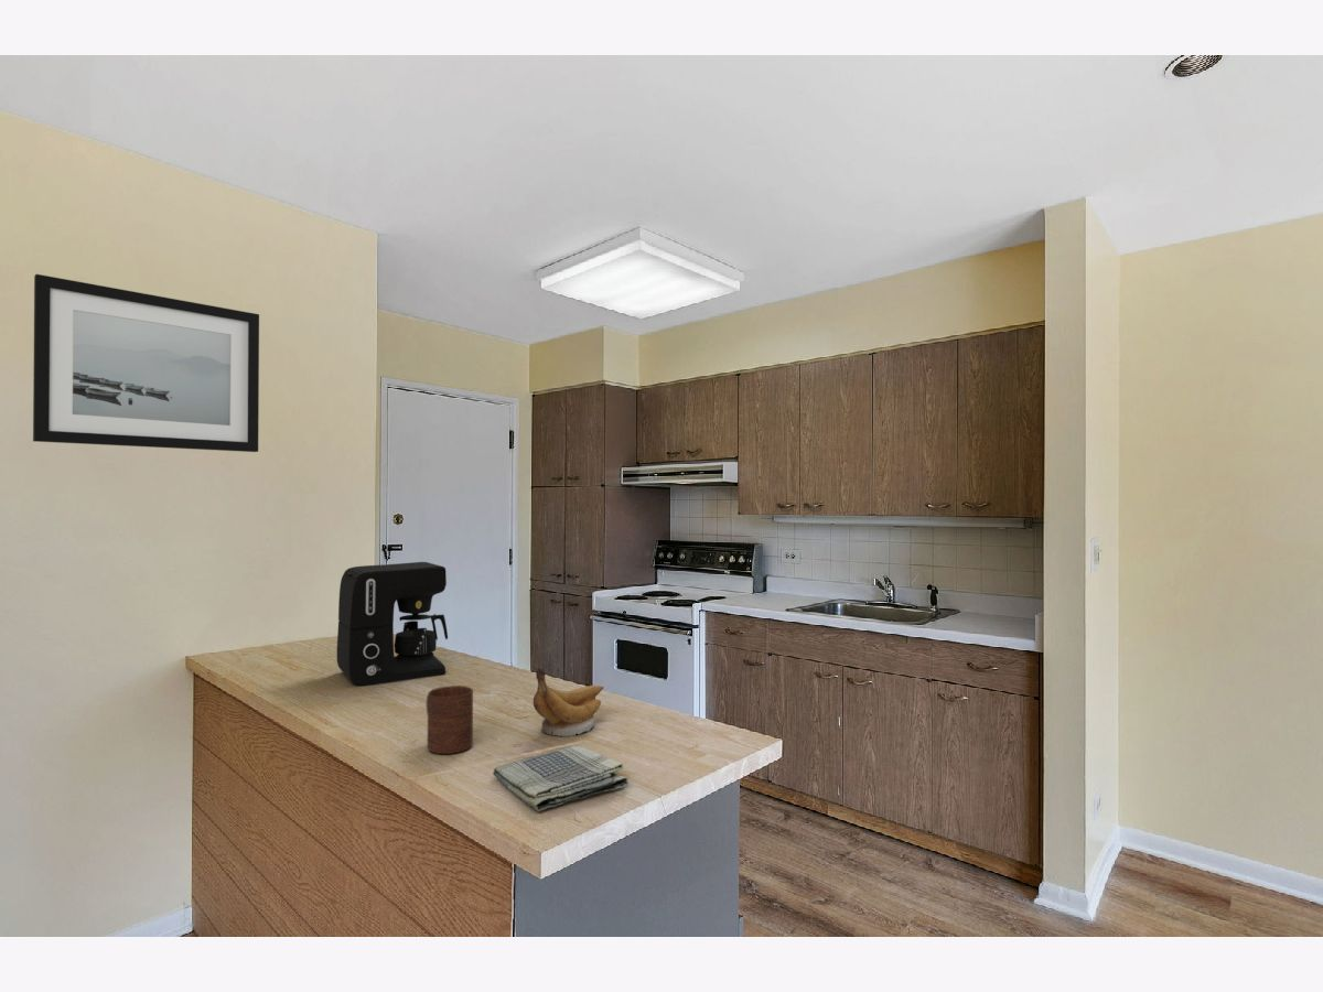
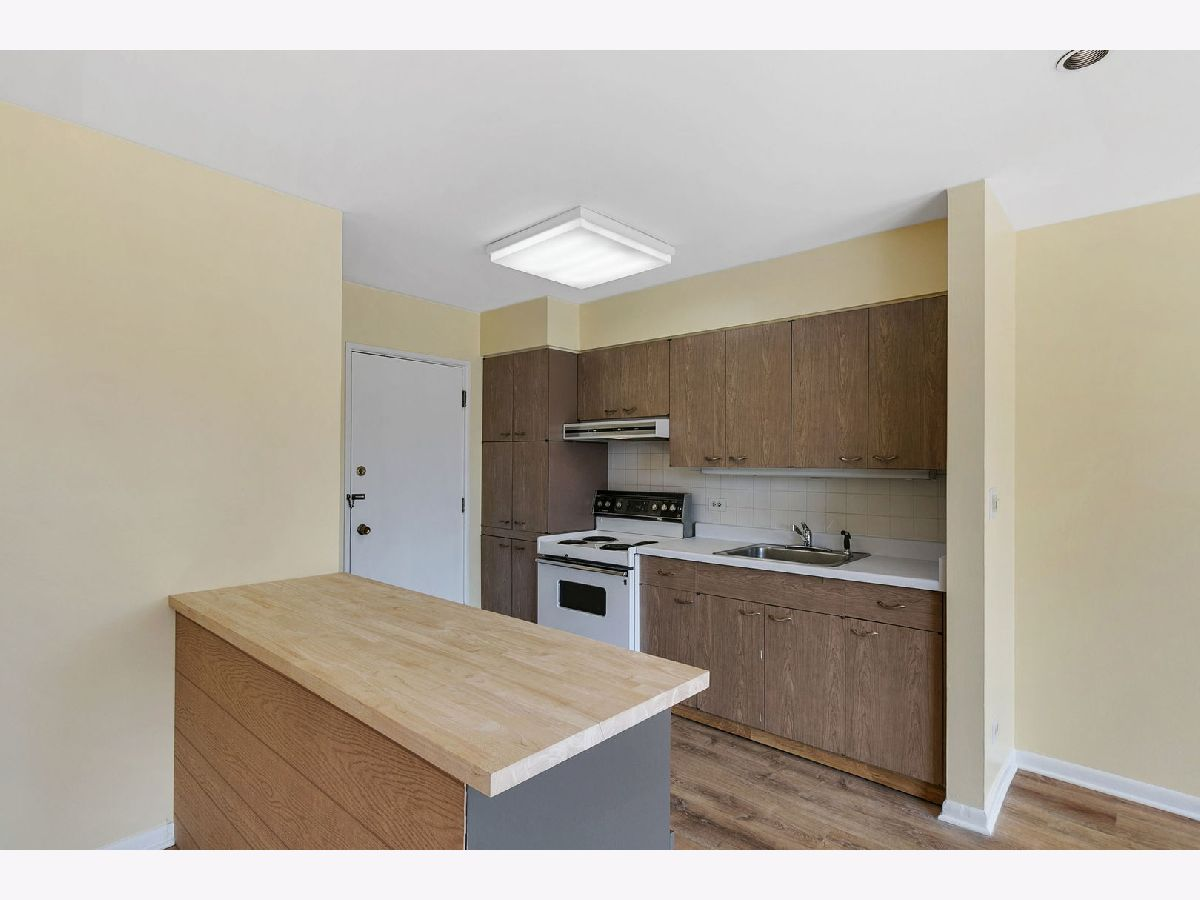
- cup (444, 718)
- coffee maker (399, 618)
- dish towel (560, 773)
- wall art (157, 371)
- banana (569, 696)
